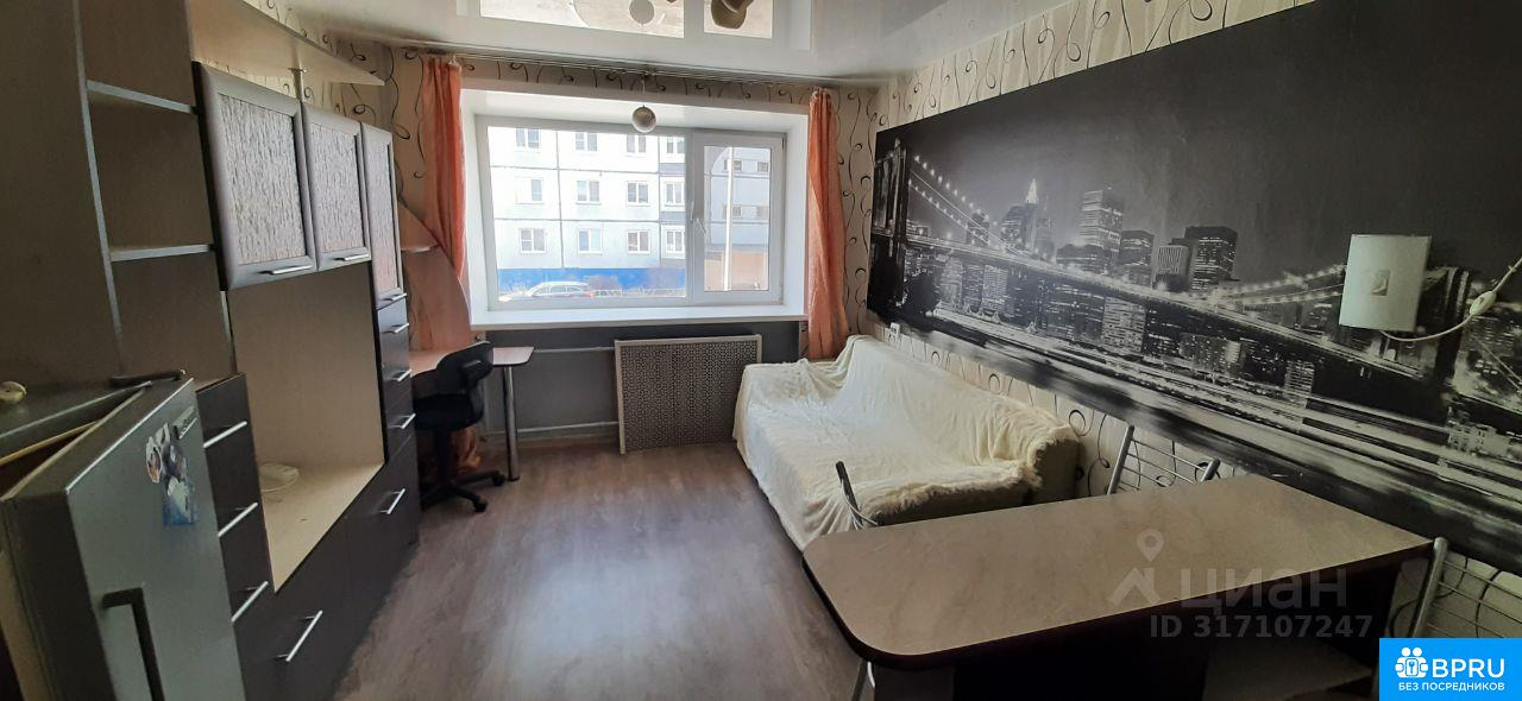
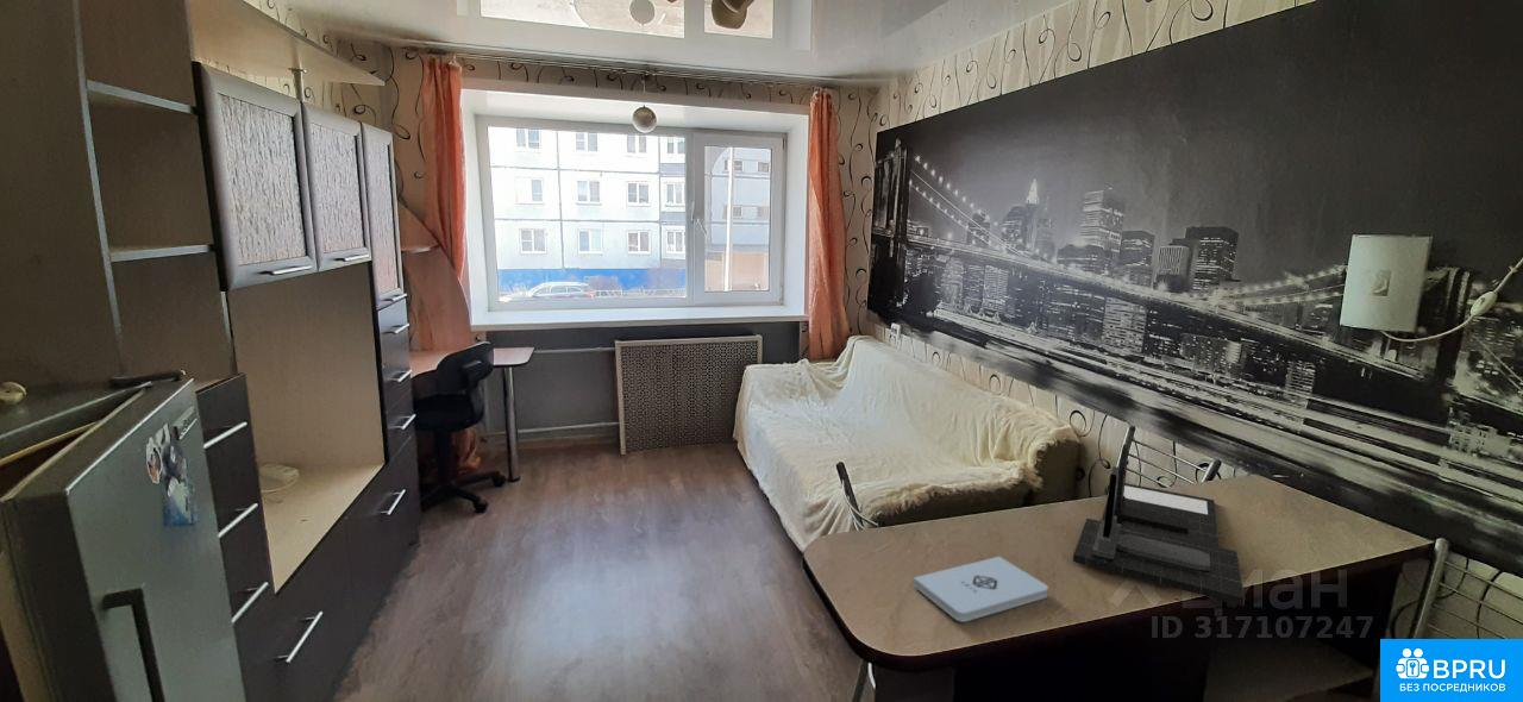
+ notepad (980, 587)
+ desk organizer (1161, 494)
